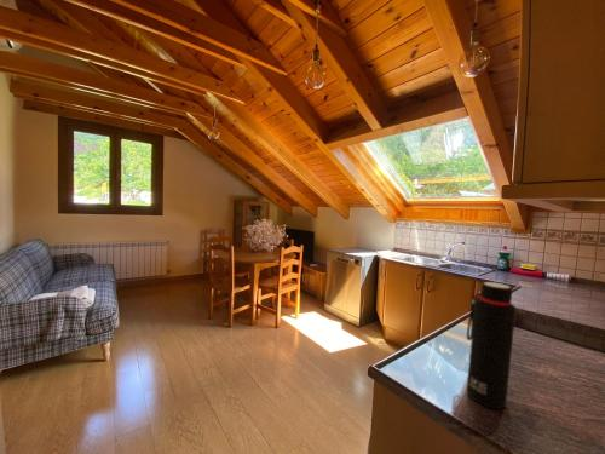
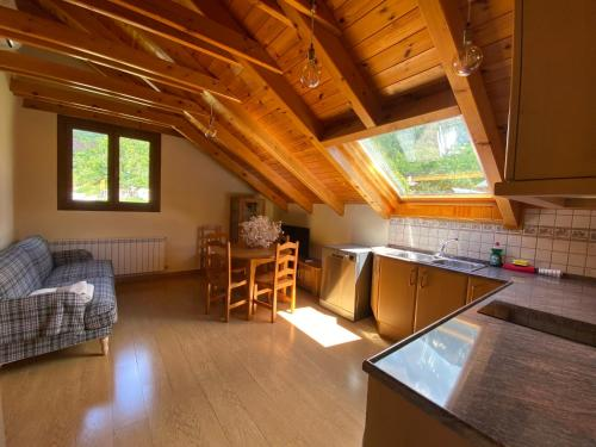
- water bottle (488, 340)
